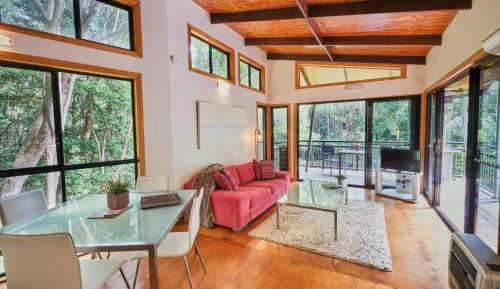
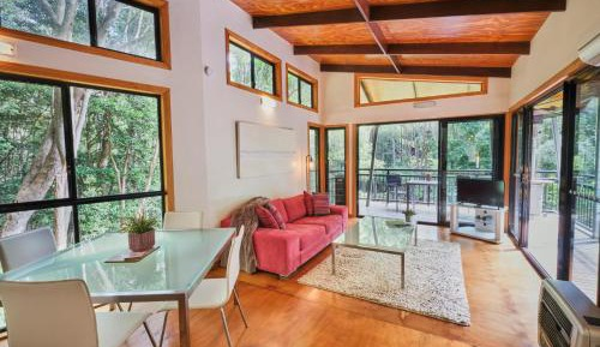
- book (160, 200)
